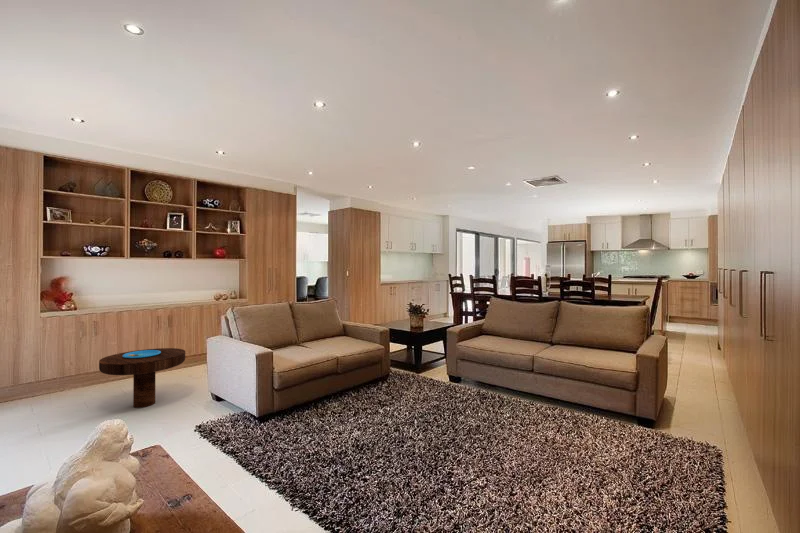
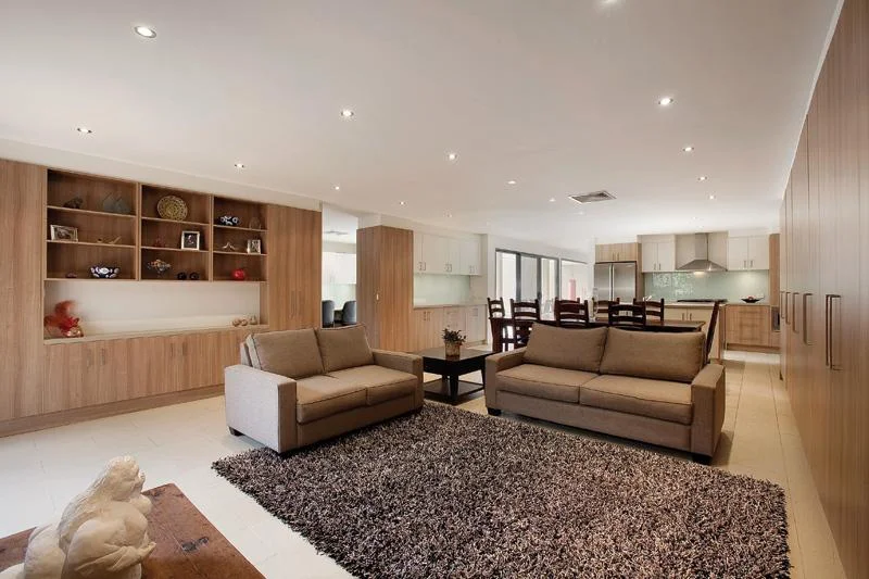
- side table (144, 378)
